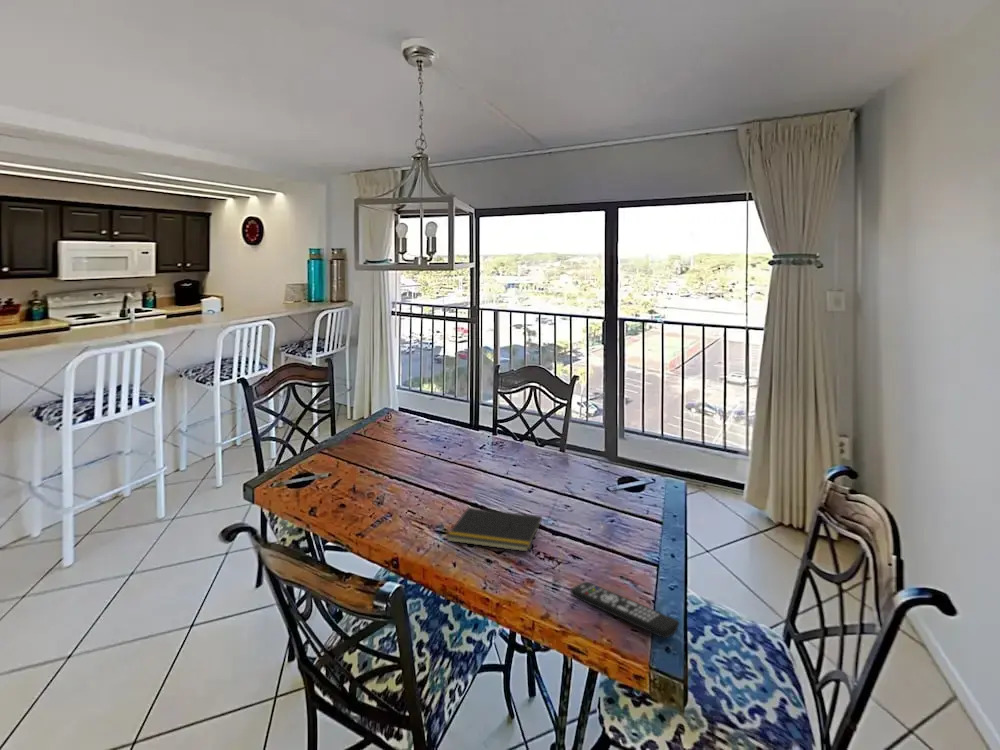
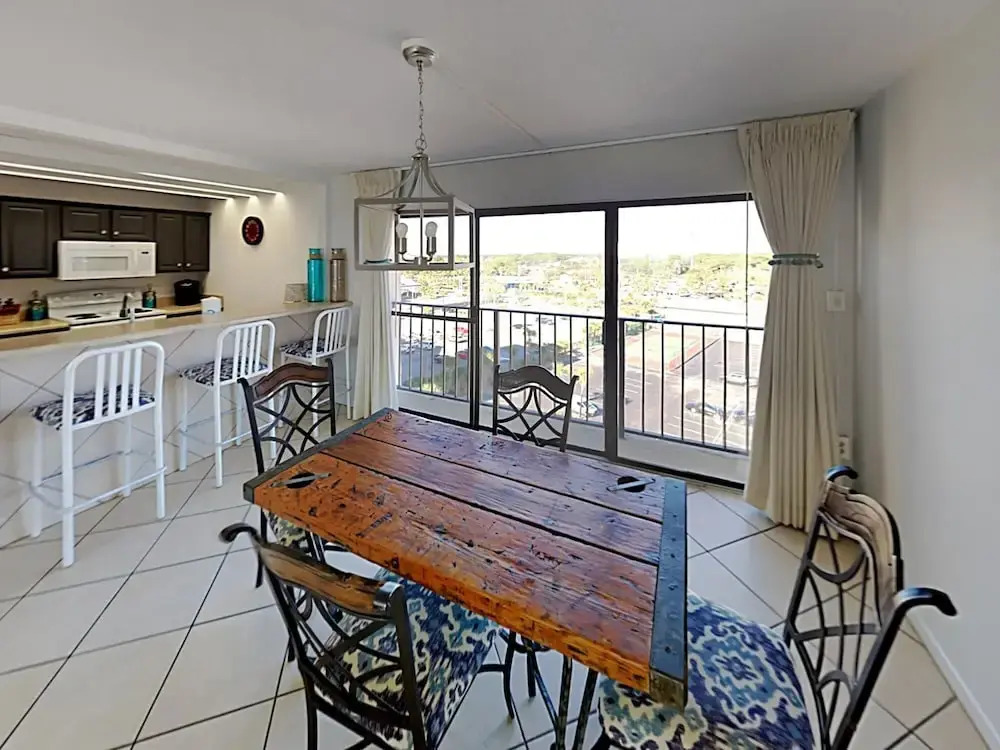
- remote control (621, 608)
- notepad (495, 528)
